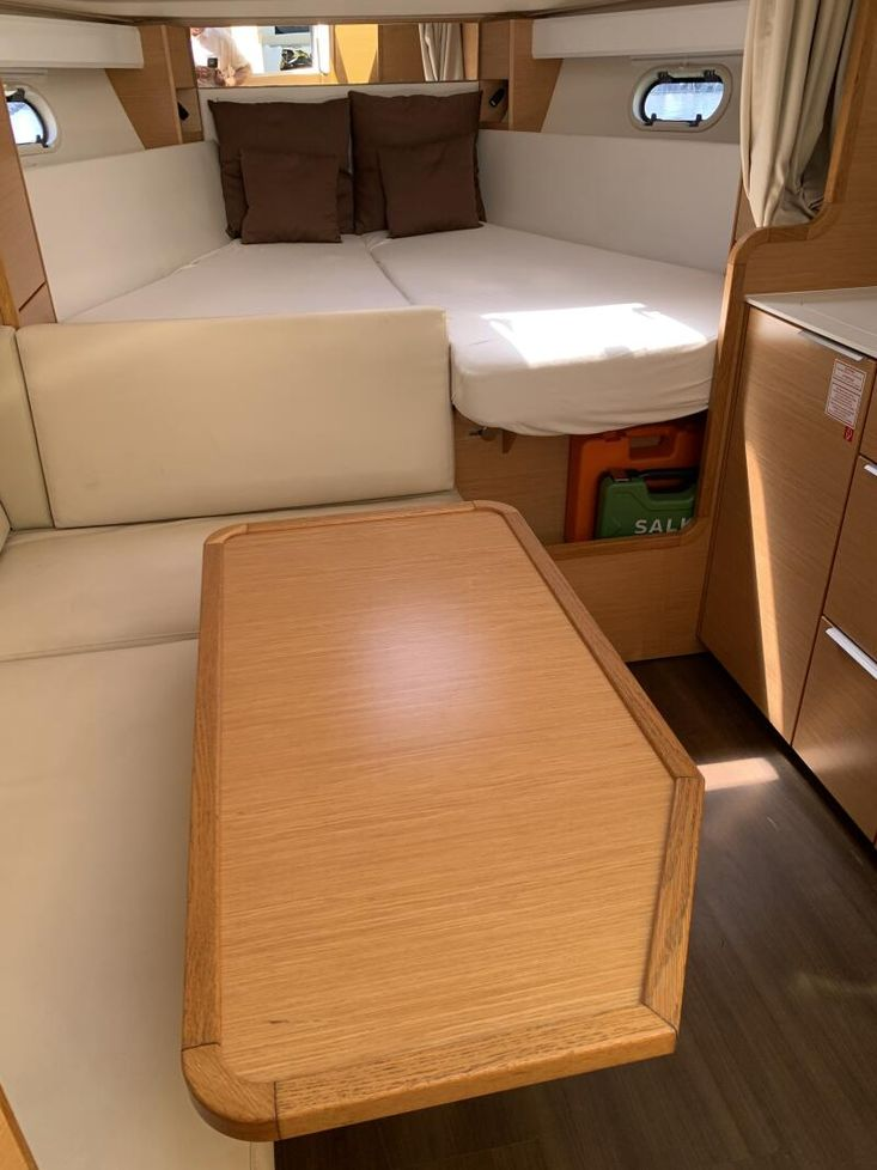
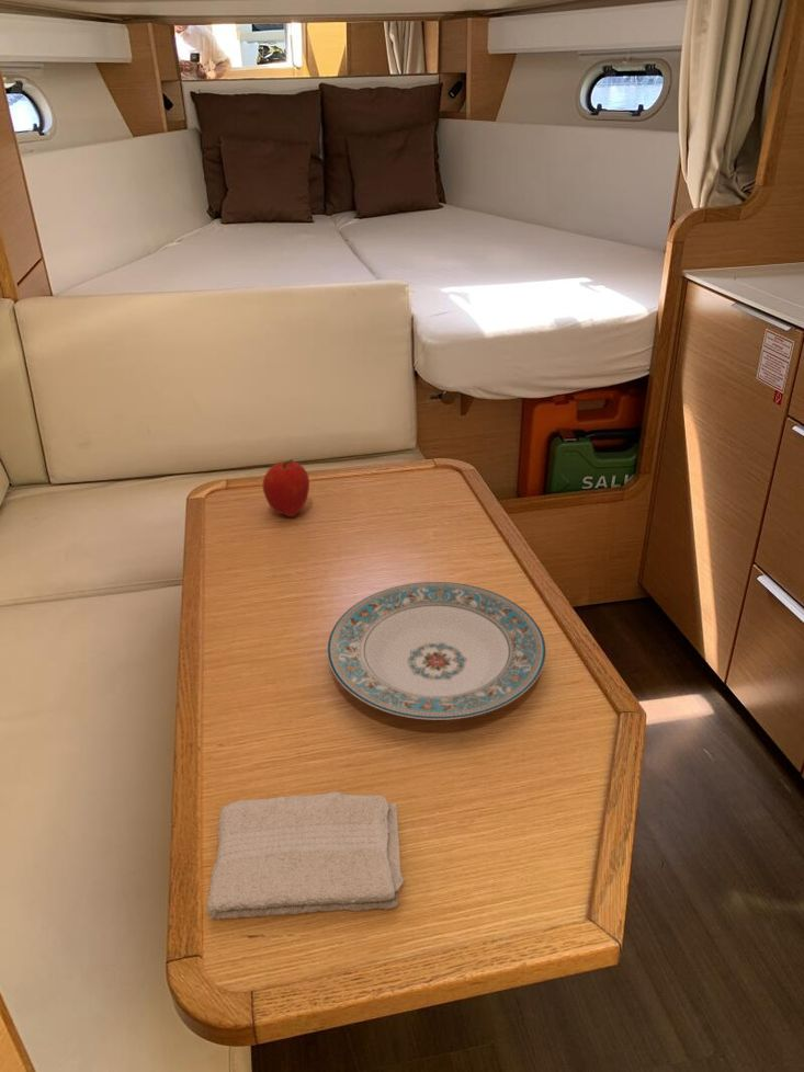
+ fruit (286, 486)
+ plate (435, 652)
+ washcloth (307, 852)
